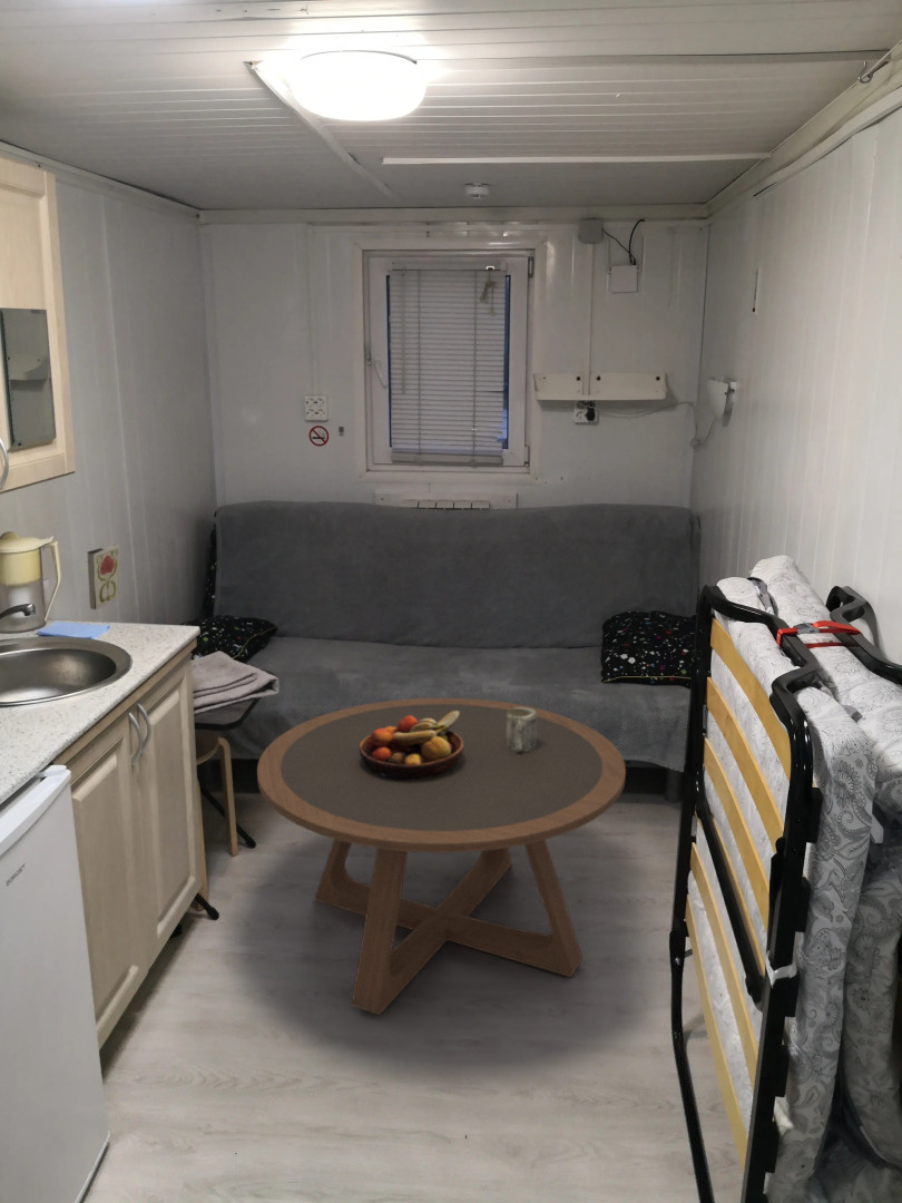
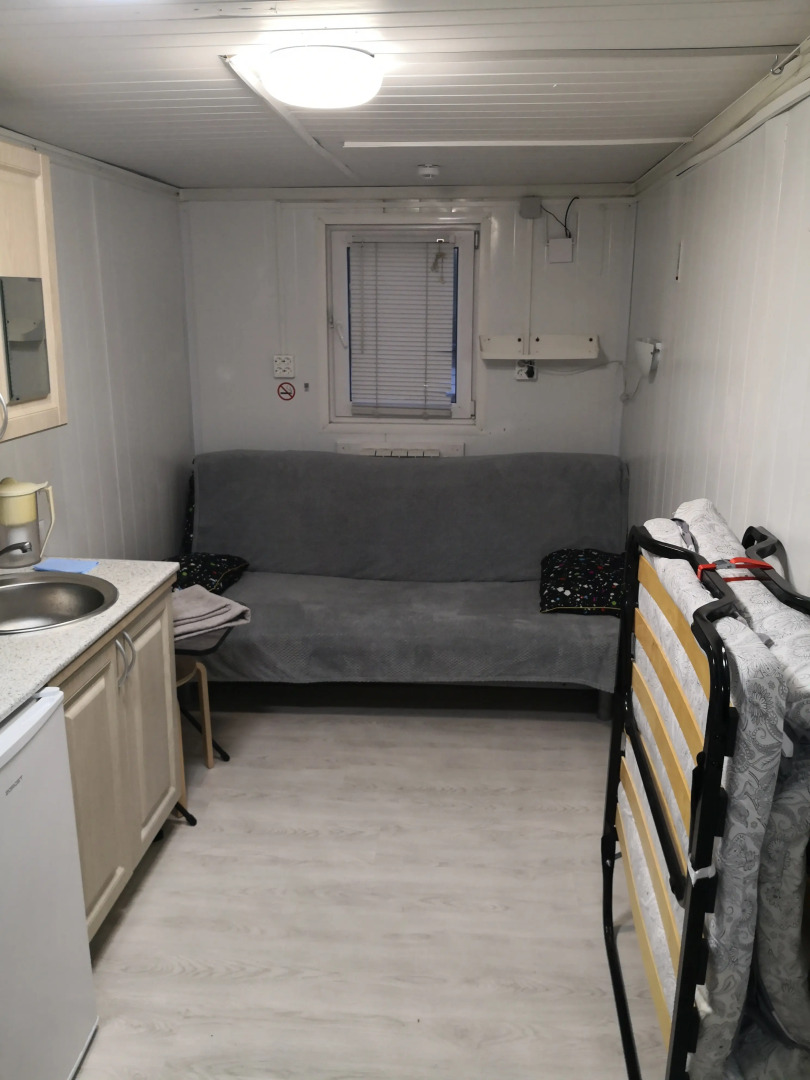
- fruit bowl (411, 739)
- coffee table (441, 845)
- decorative tile (105, 576)
- mug (520, 726)
